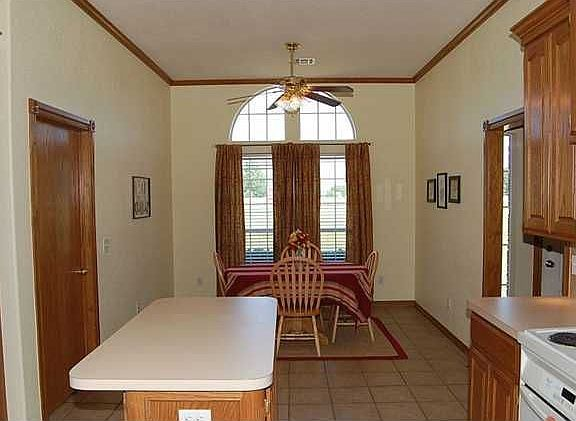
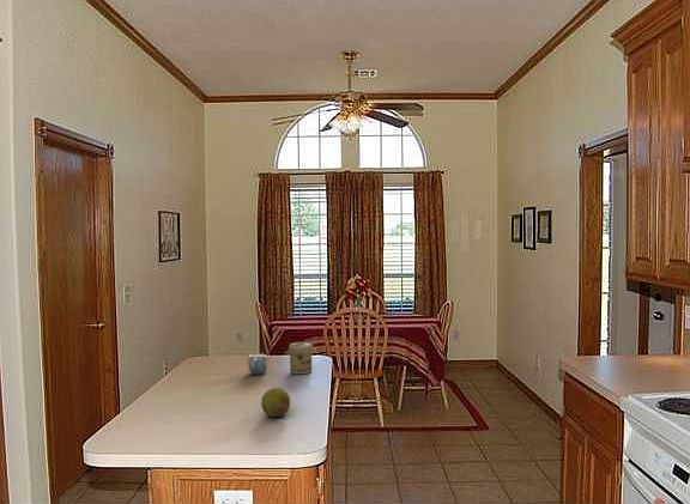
+ jar (301, 357)
+ mug (256, 365)
+ fruit (276, 400)
